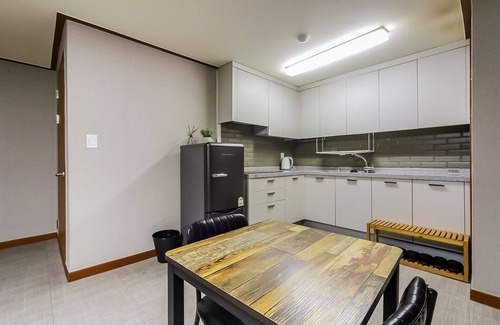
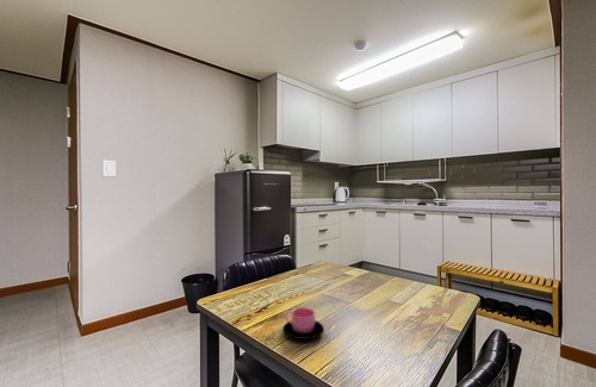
+ cup (303, 322)
